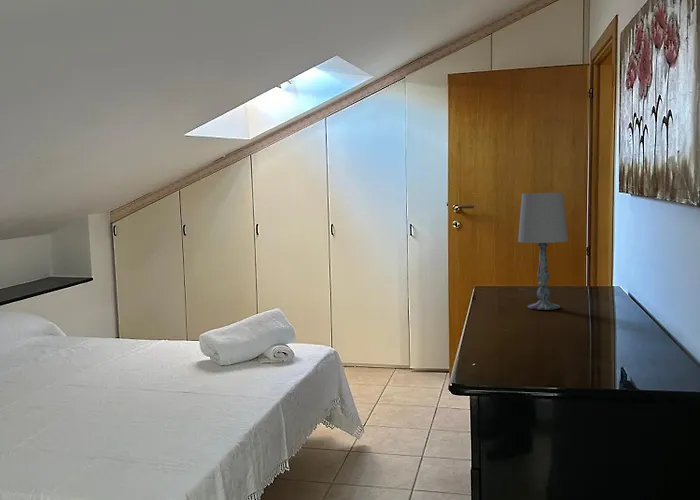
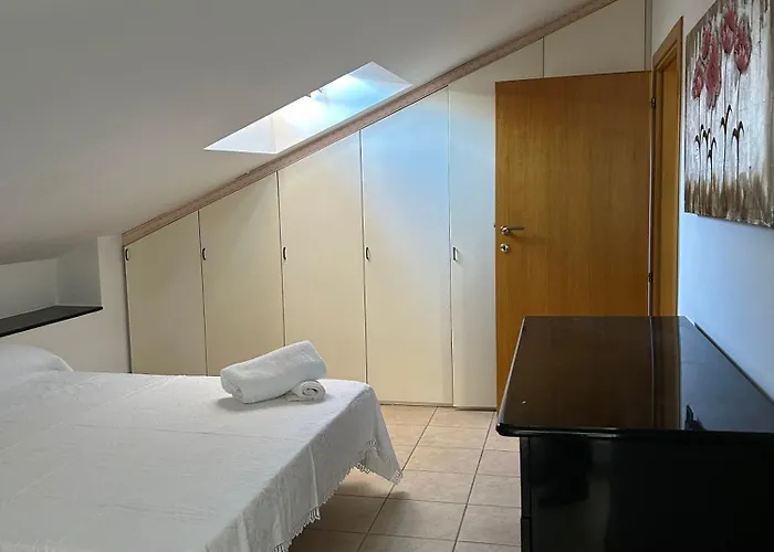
- table lamp (542, 250)
